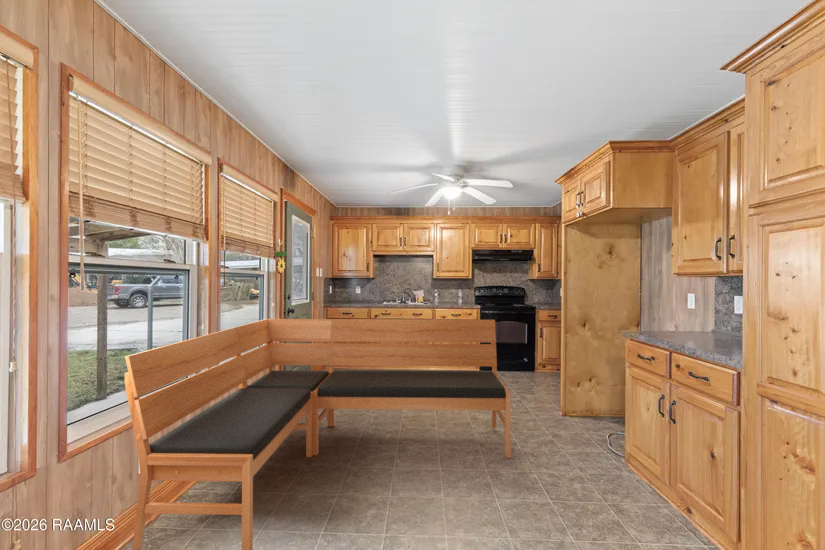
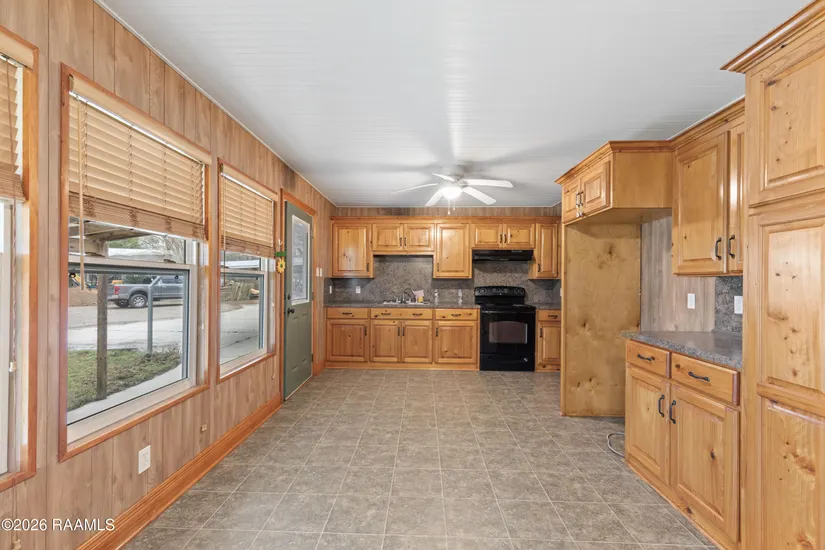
- bench (366, 401)
